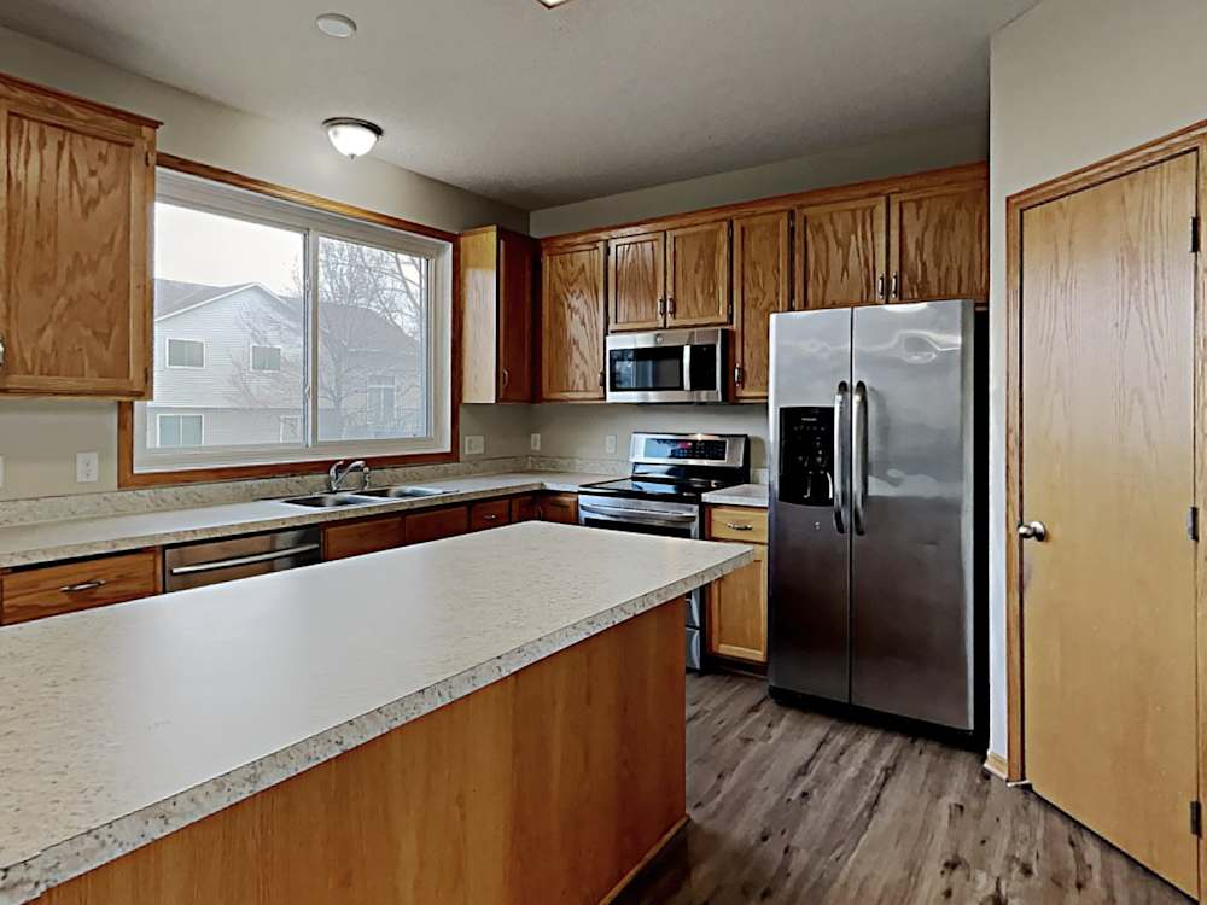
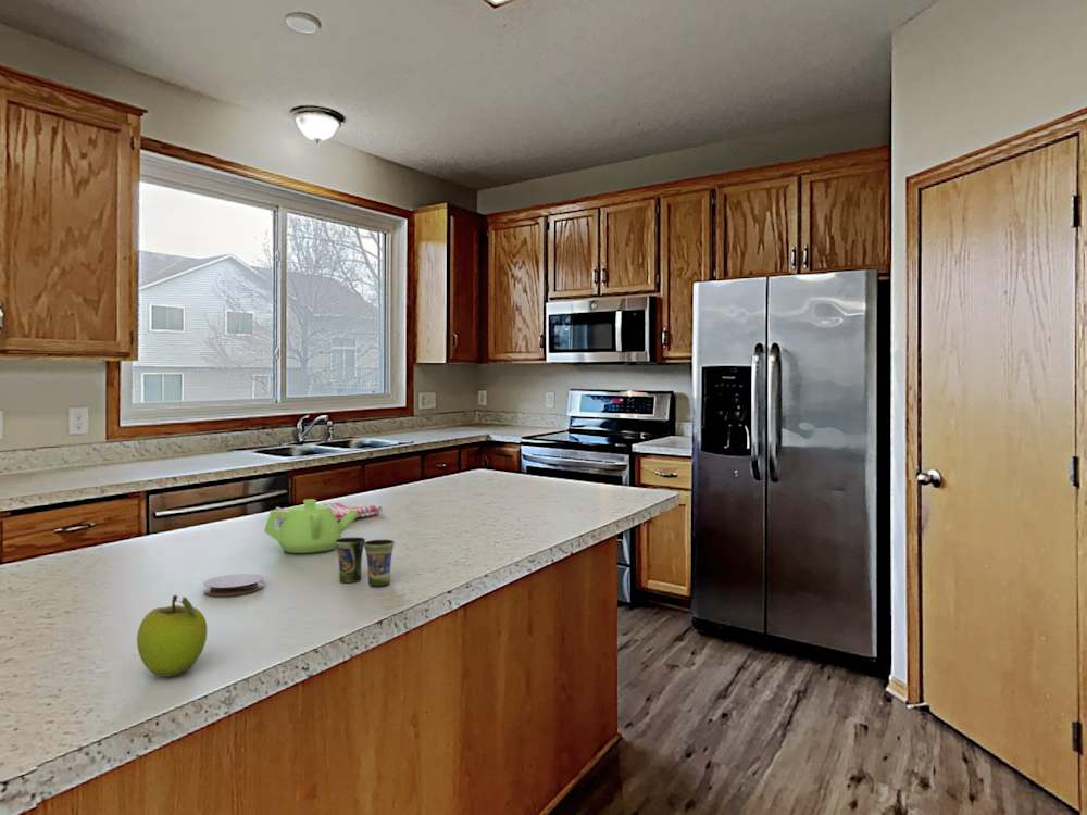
+ coaster (234, 584)
+ cup (361, 561)
+ teapot (313, 524)
+ fruit (175, 634)
+ dish towel (332, 510)
